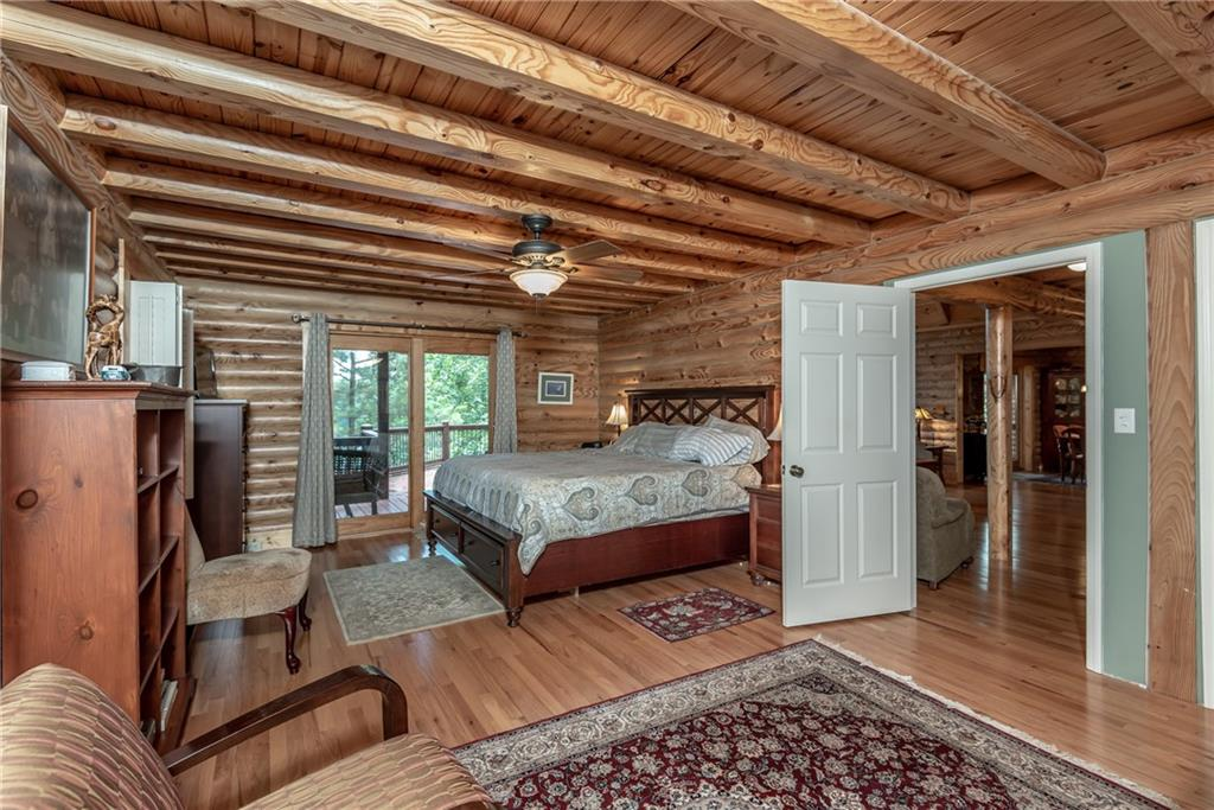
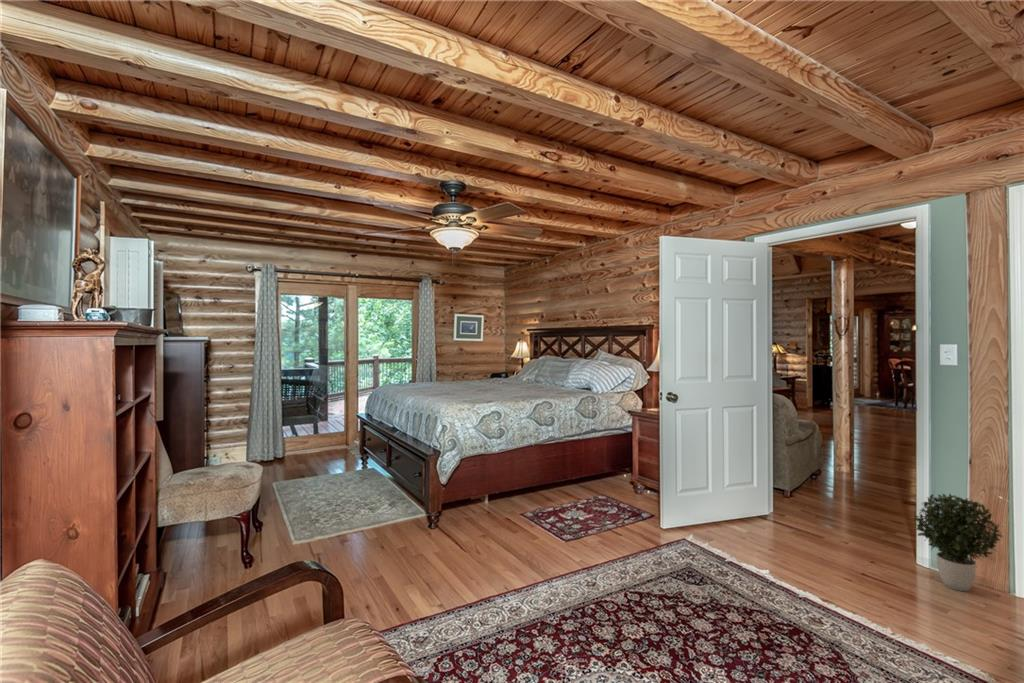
+ potted plant (957, 541)
